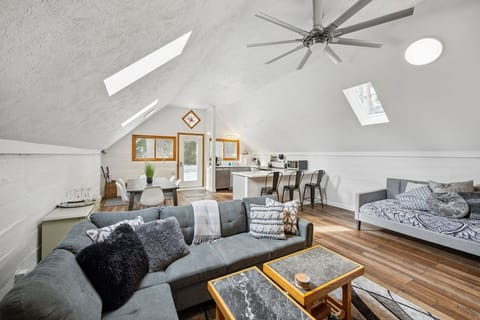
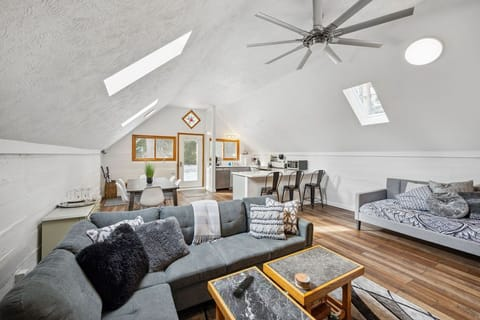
+ remote control (244, 285)
